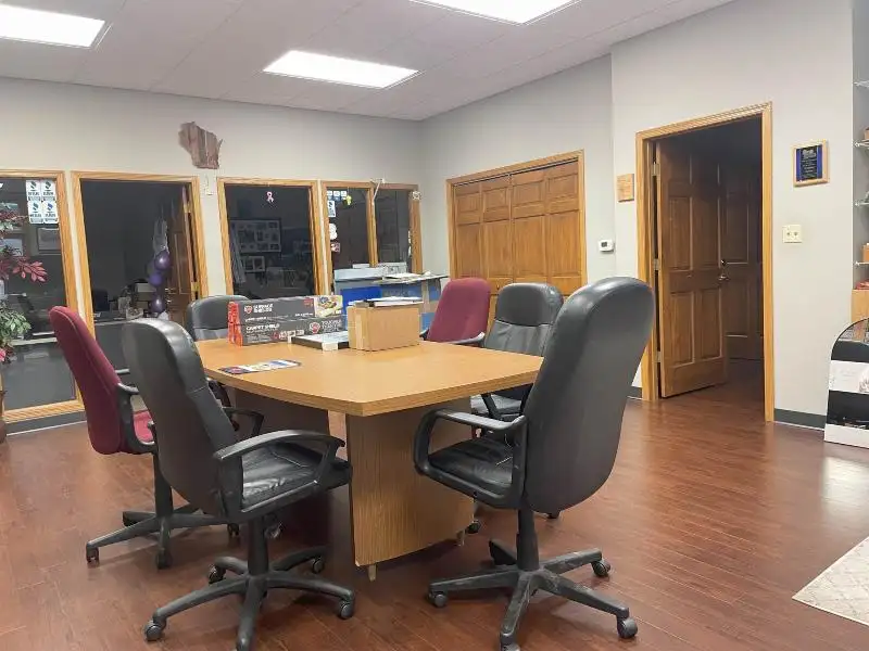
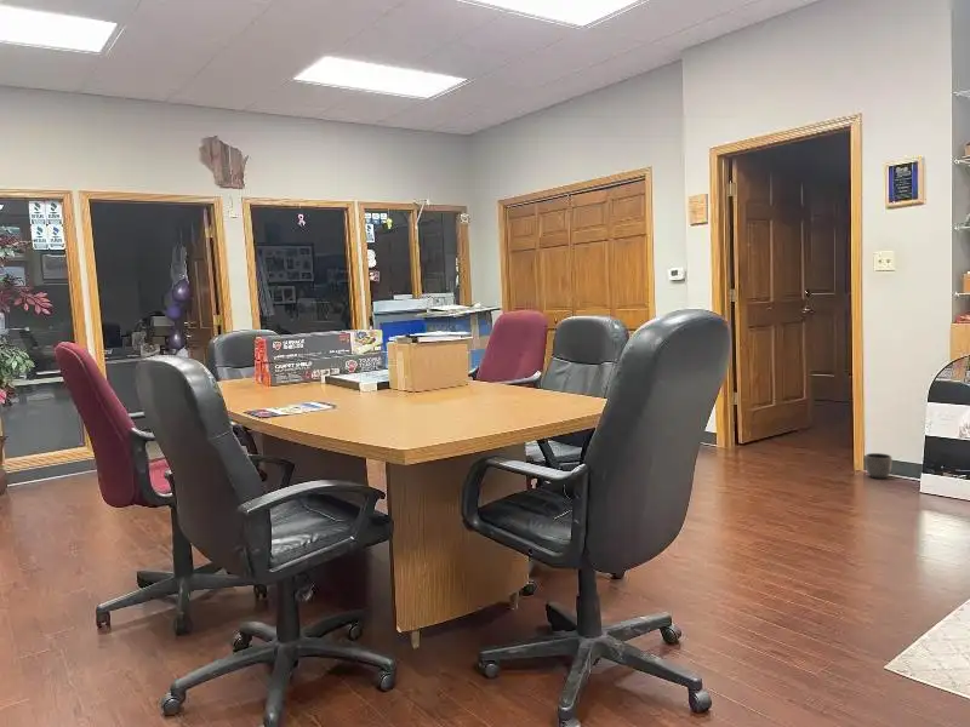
+ planter (878, 465)
